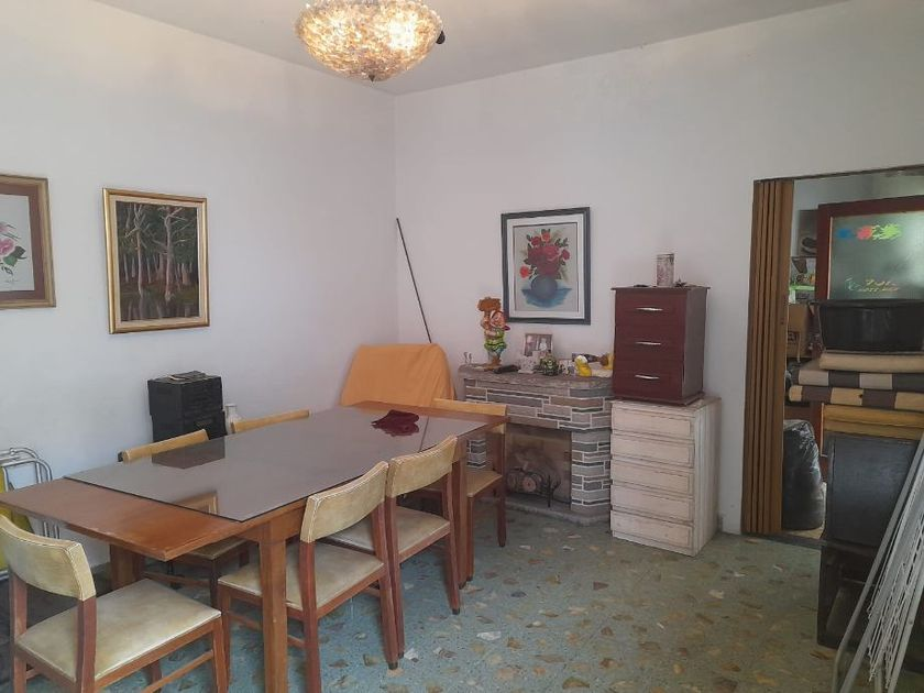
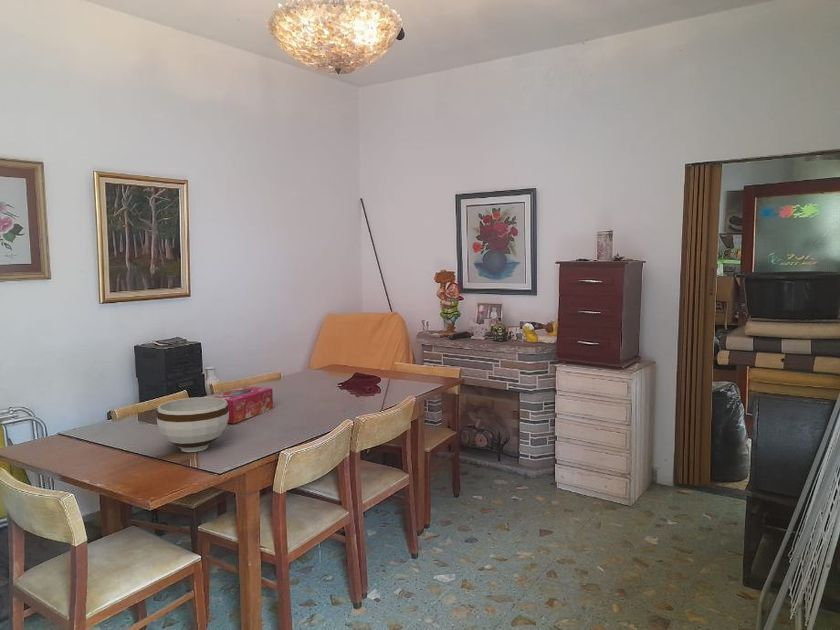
+ bowl (193, 426)
+ tissue box (240, 403)
